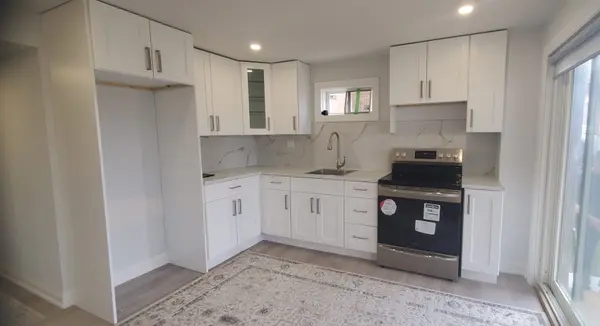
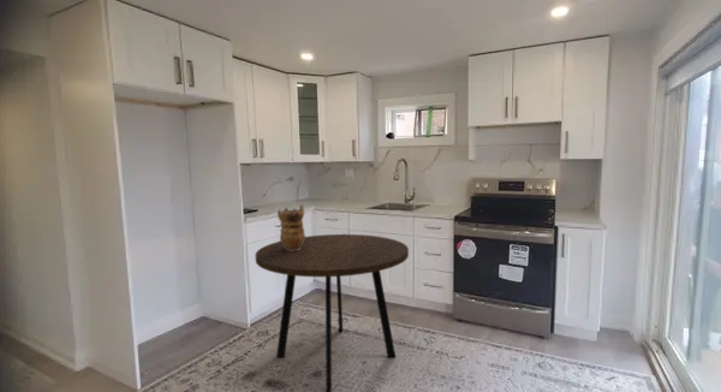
+ vase (292, 226)
+ dining table (330, 303)
